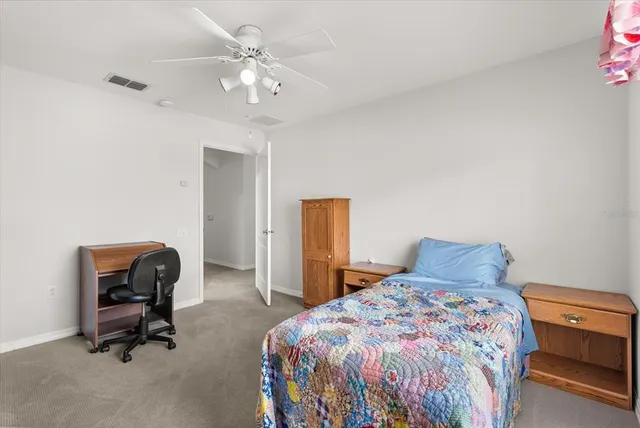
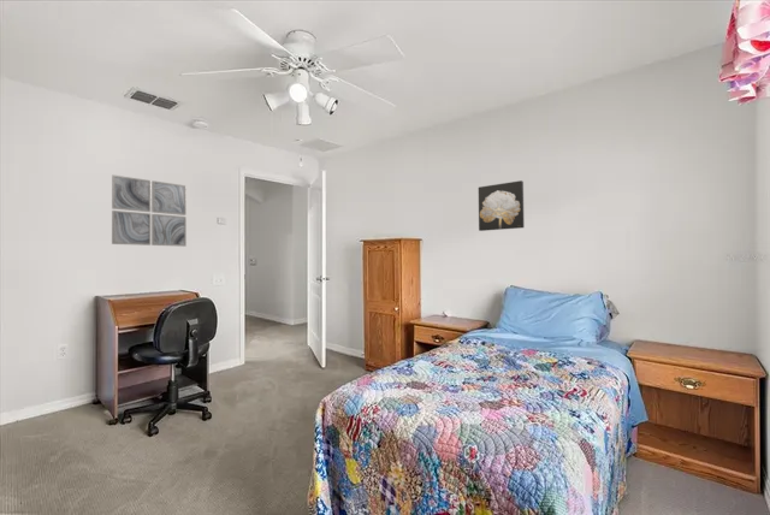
+ wall art (152, 214)
+ wall art (499, 206)
